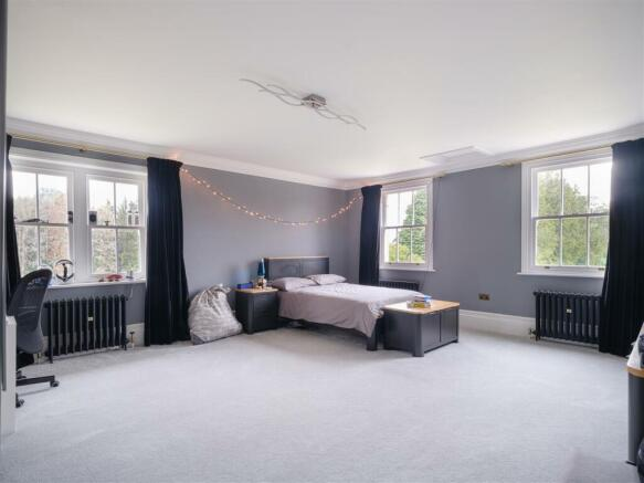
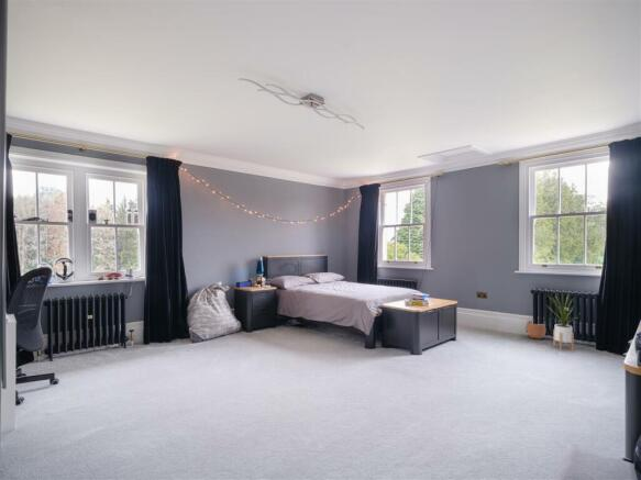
+ house plant (564, 319)
+ planter (535, 330)
